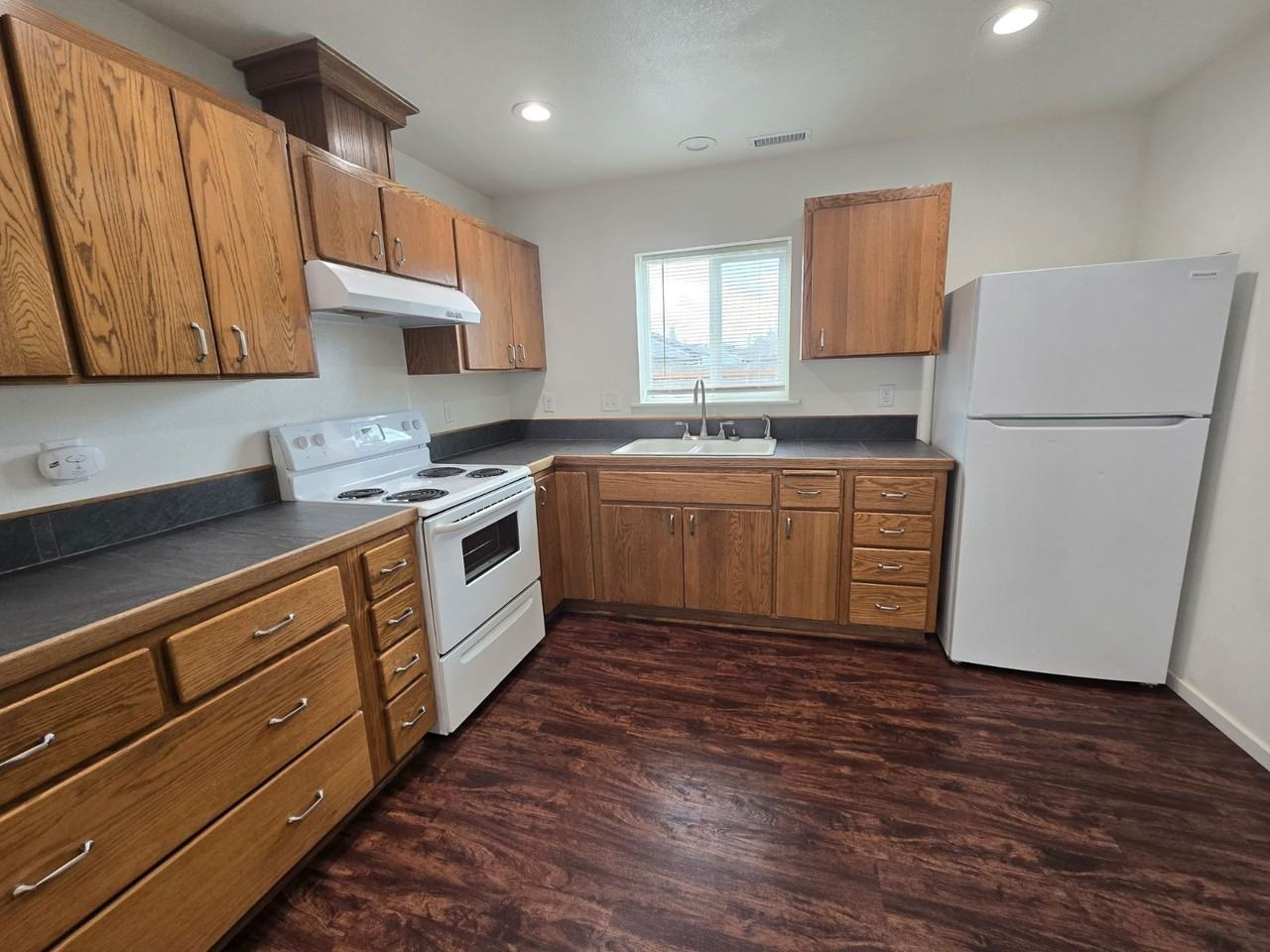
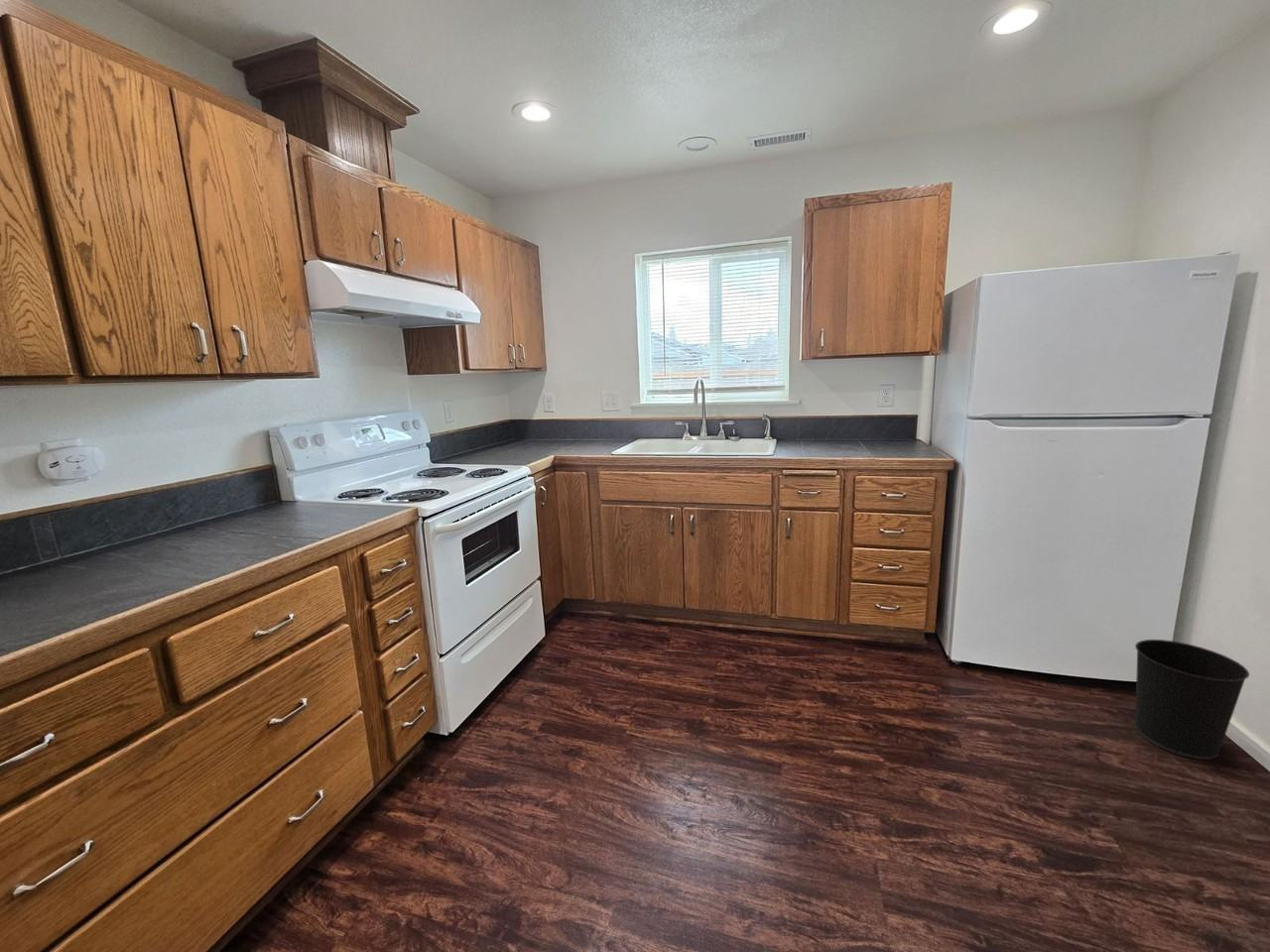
+ wastebasket (1182, 699)
